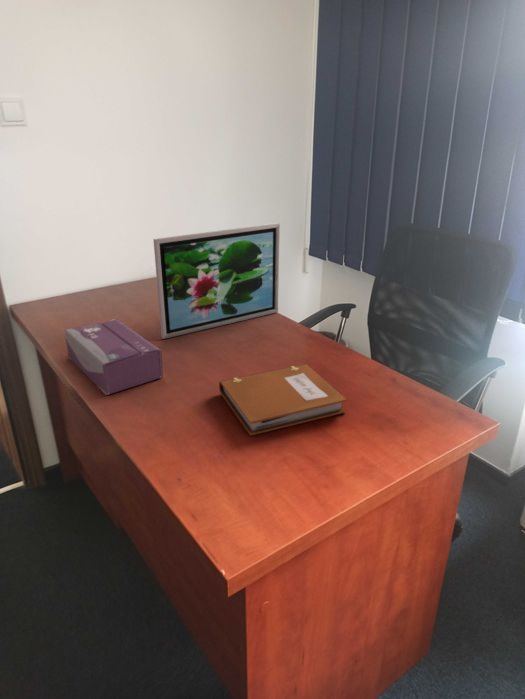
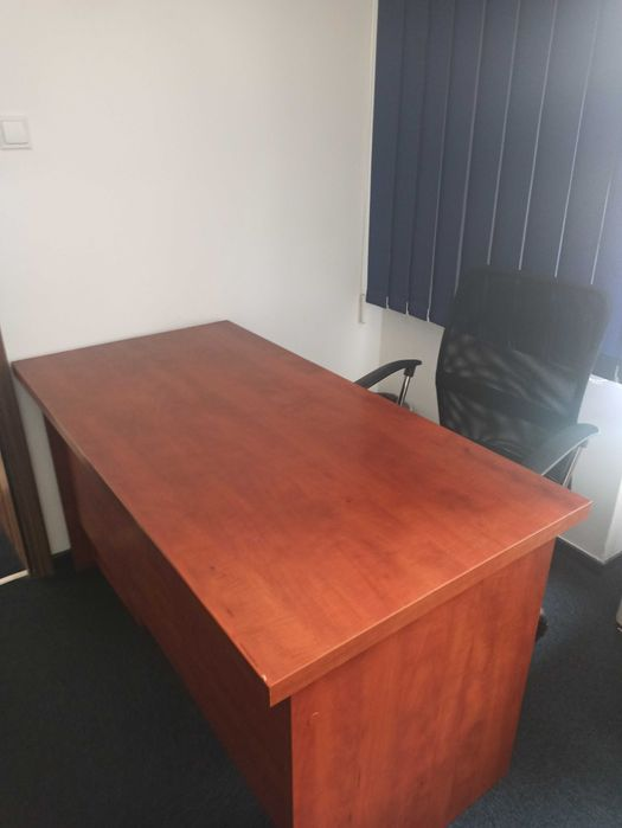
- notebook (282, 394)
- picture frame (222, 279)
- tissue box (112, 352)
